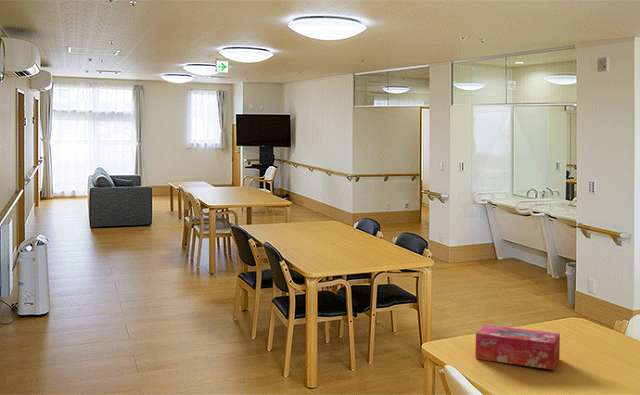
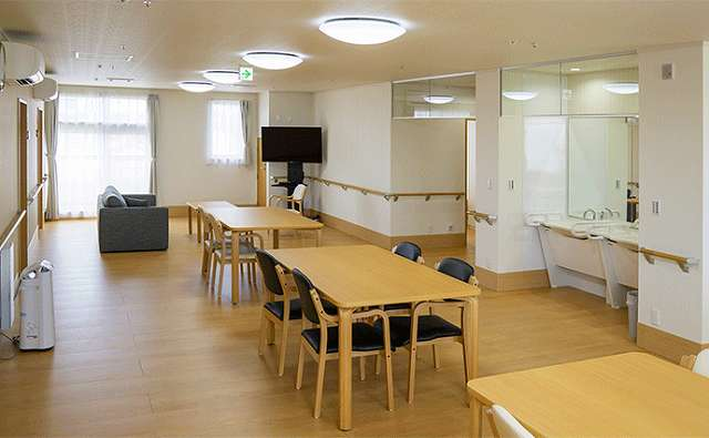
- tissue box (517, 346)
